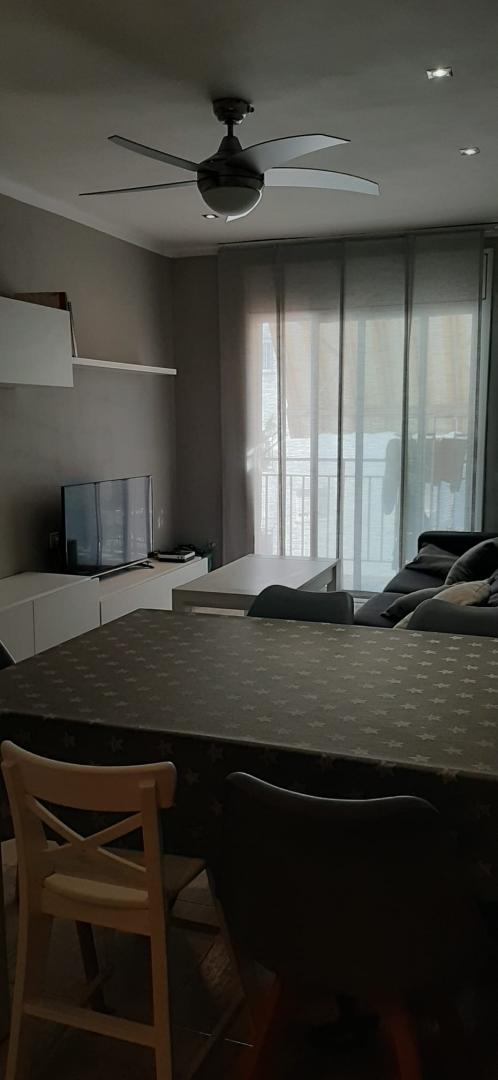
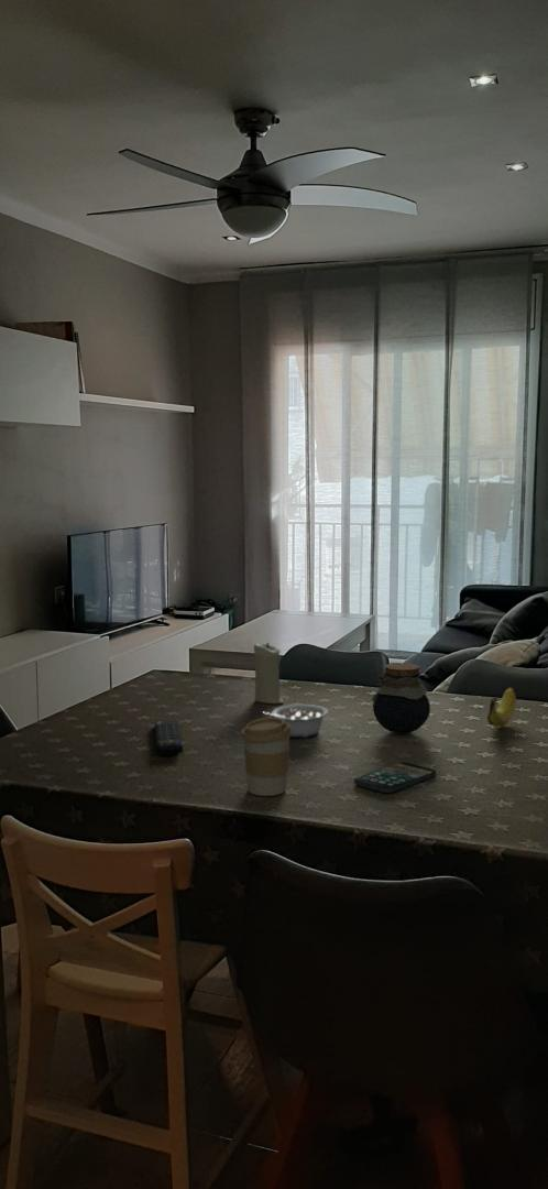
+ remote control (167, 737)
+ jar (399, 698)
+ coffee cup (266, 755)
+ smartphone (395, 776)
+ legume (298, 720)
+ banana (501, 707)
+ candle (268, 672)
